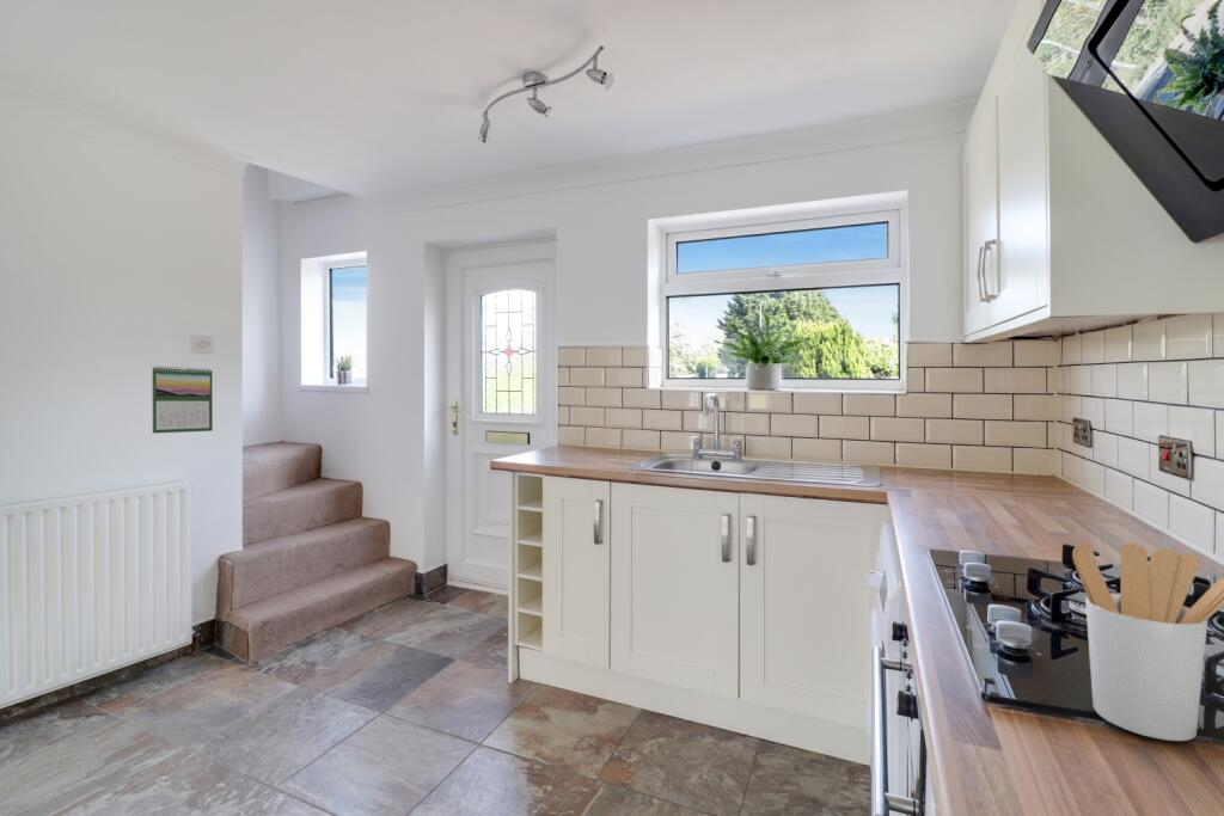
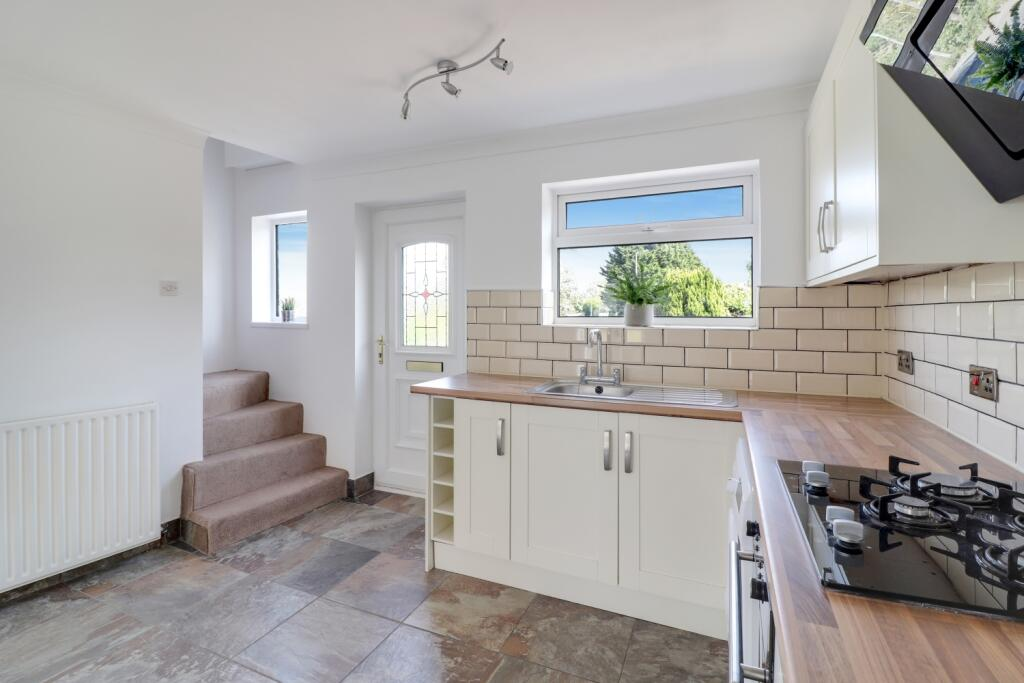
- utensil holder (1148, 630)
- calendar (183, 399)
